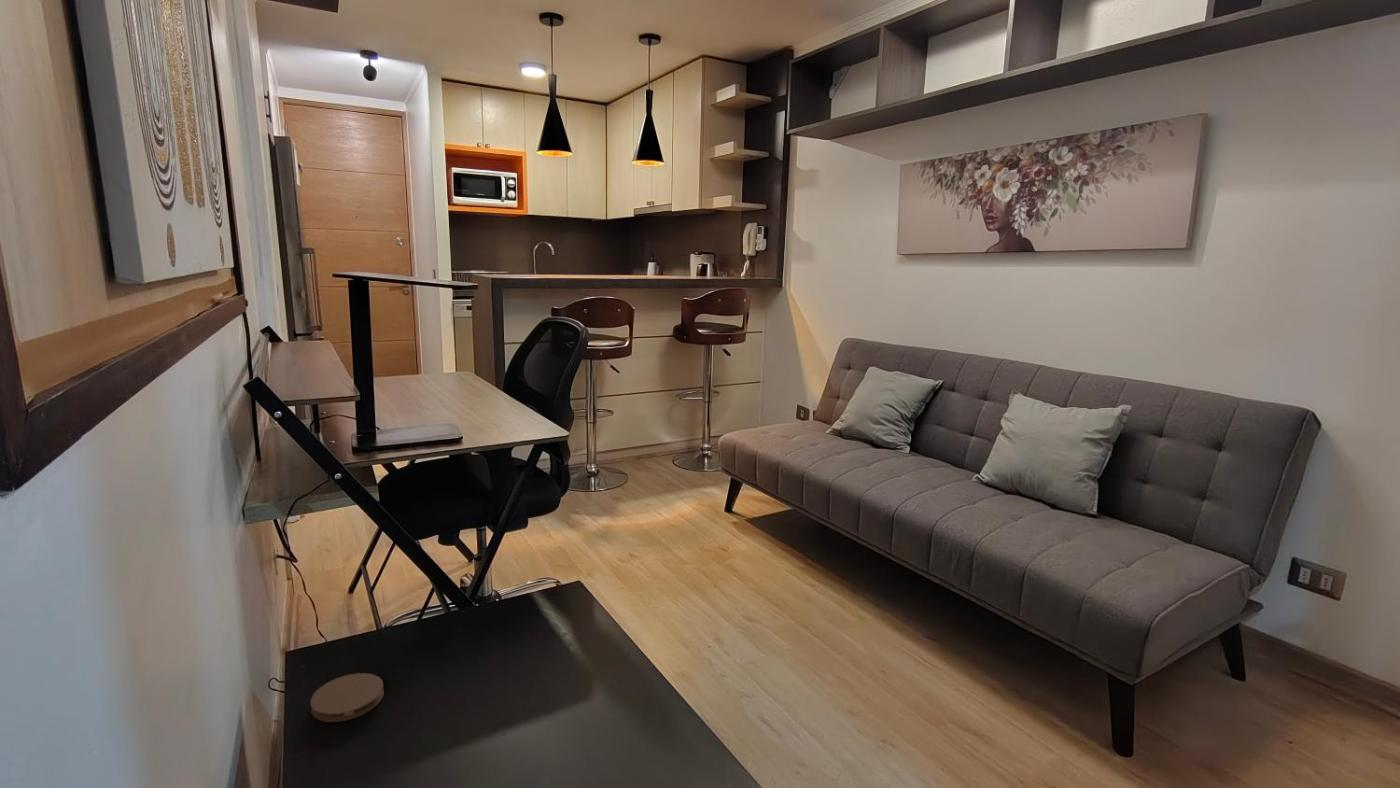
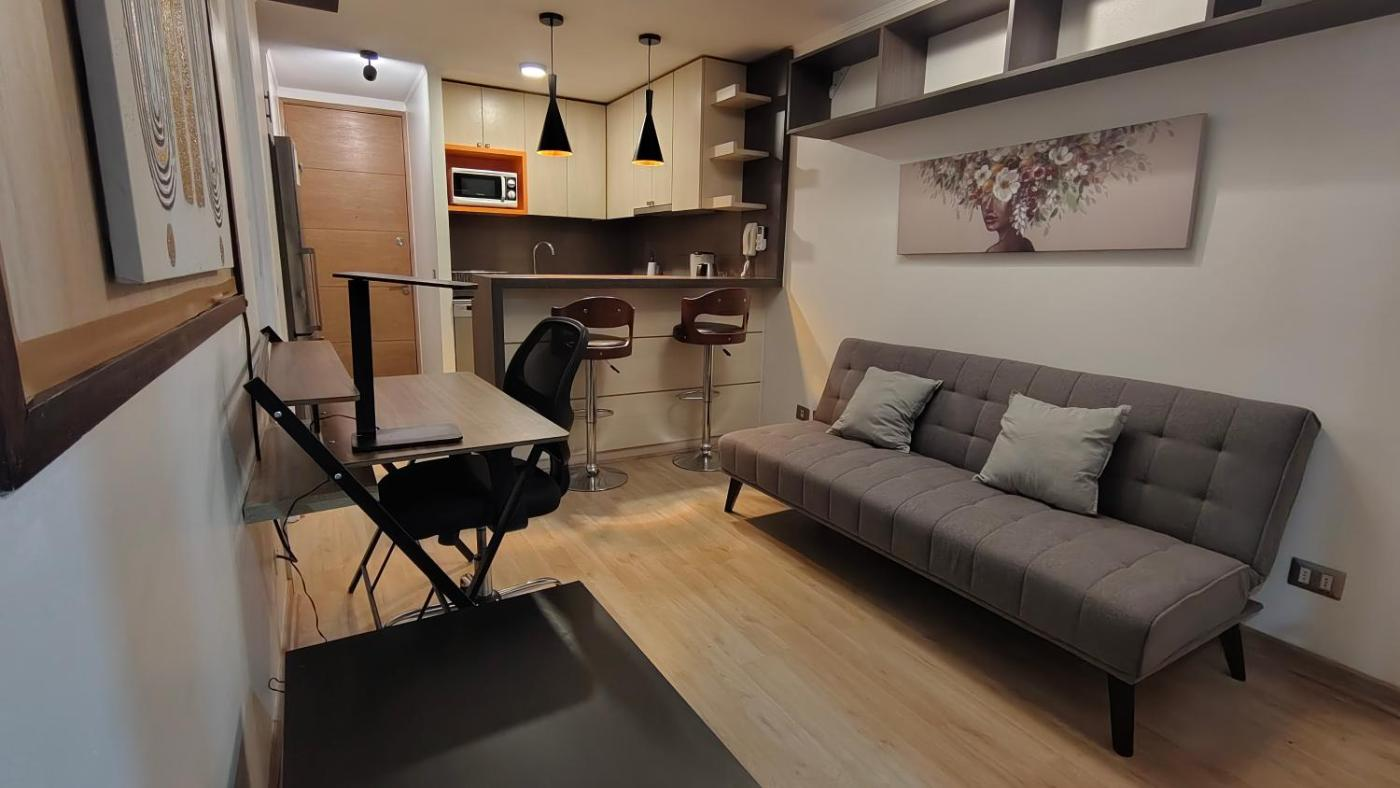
- coaster (348, 696)
